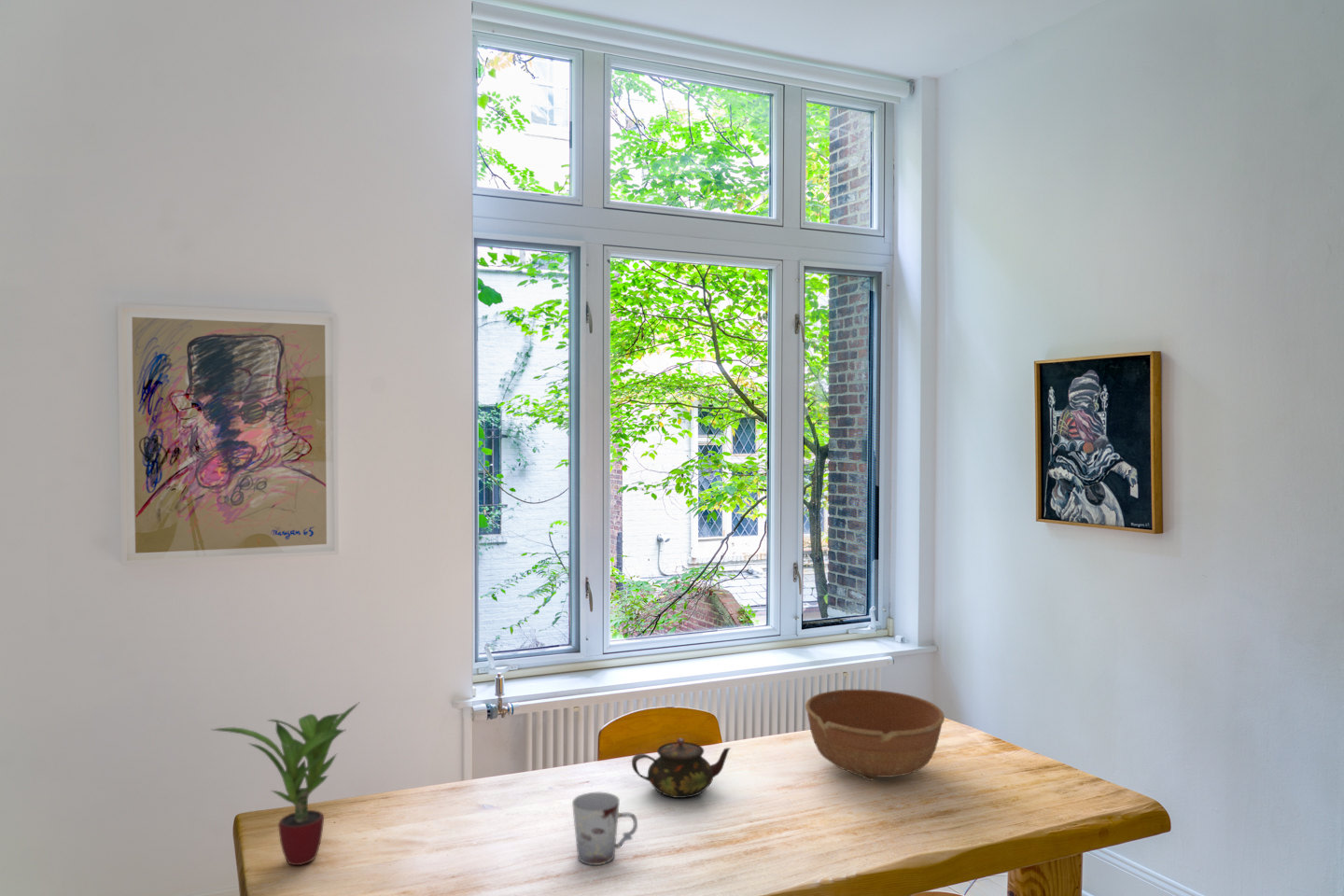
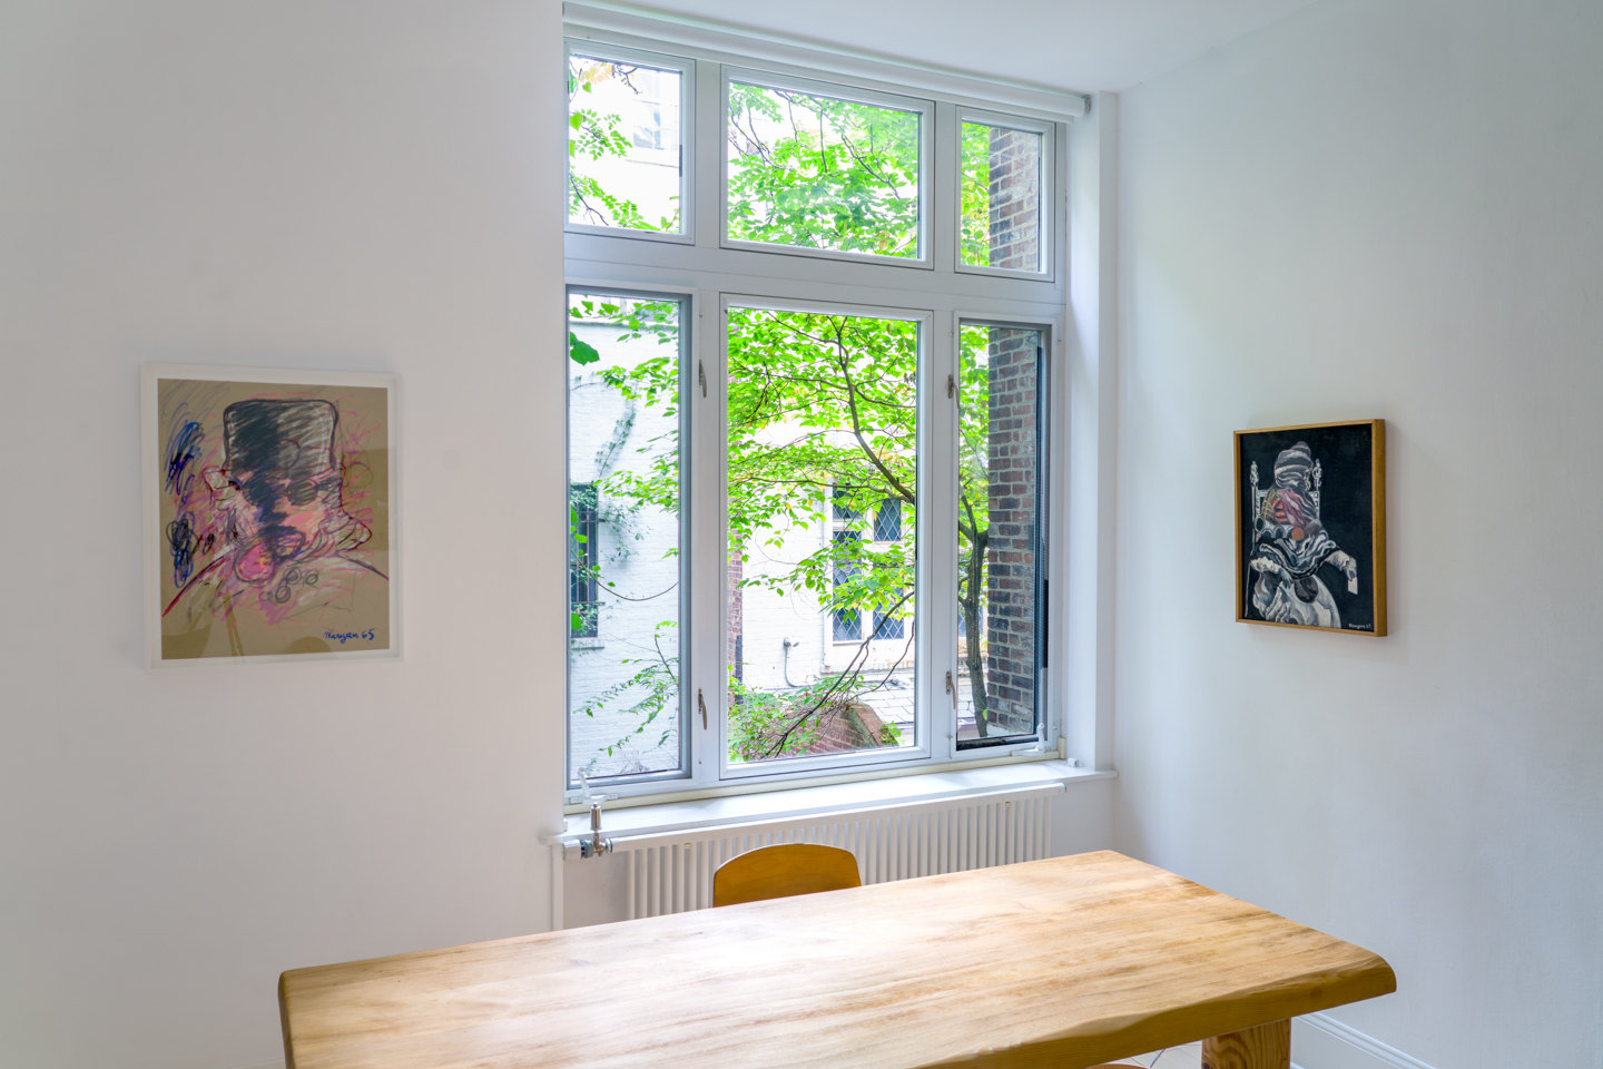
- bowl (874, 738)
- potted plant (287, 786)
- cup (605, 829)
- teapot (681, 763)
